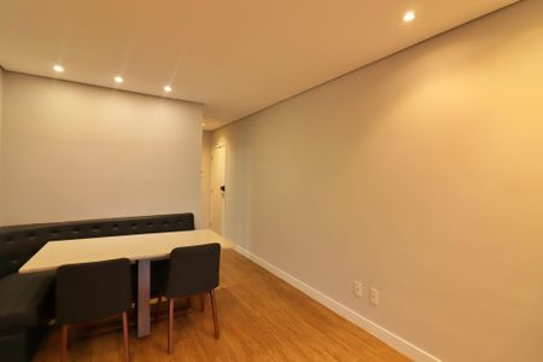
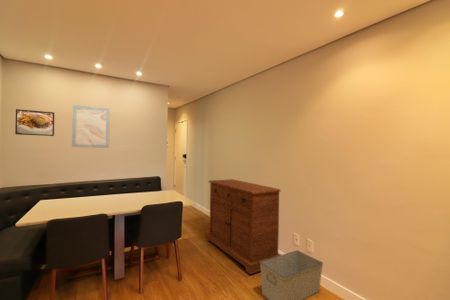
+ storage bin (291, 277)
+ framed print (35, 123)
+ sideboard (240, 217)
+ wall art (91, 127)
